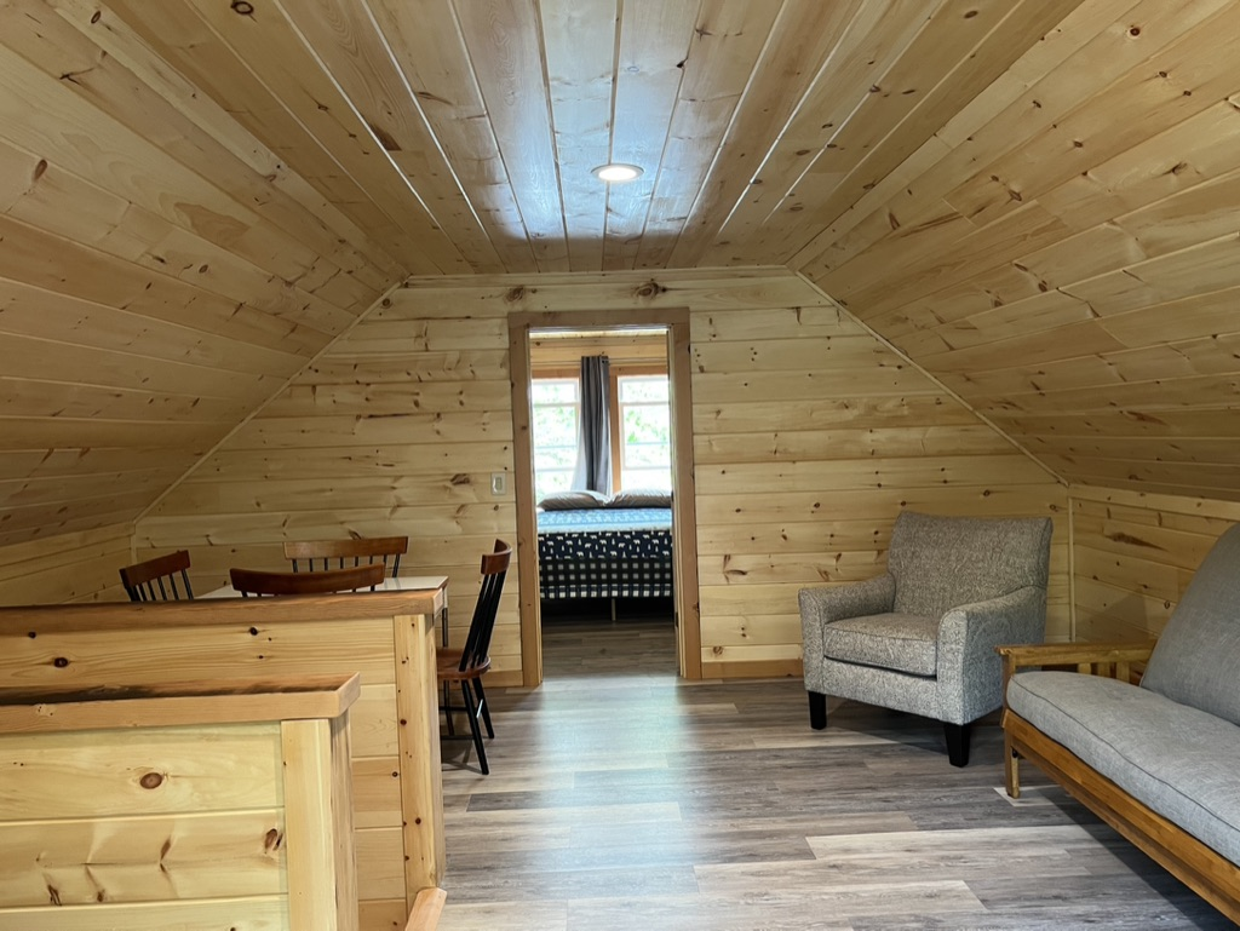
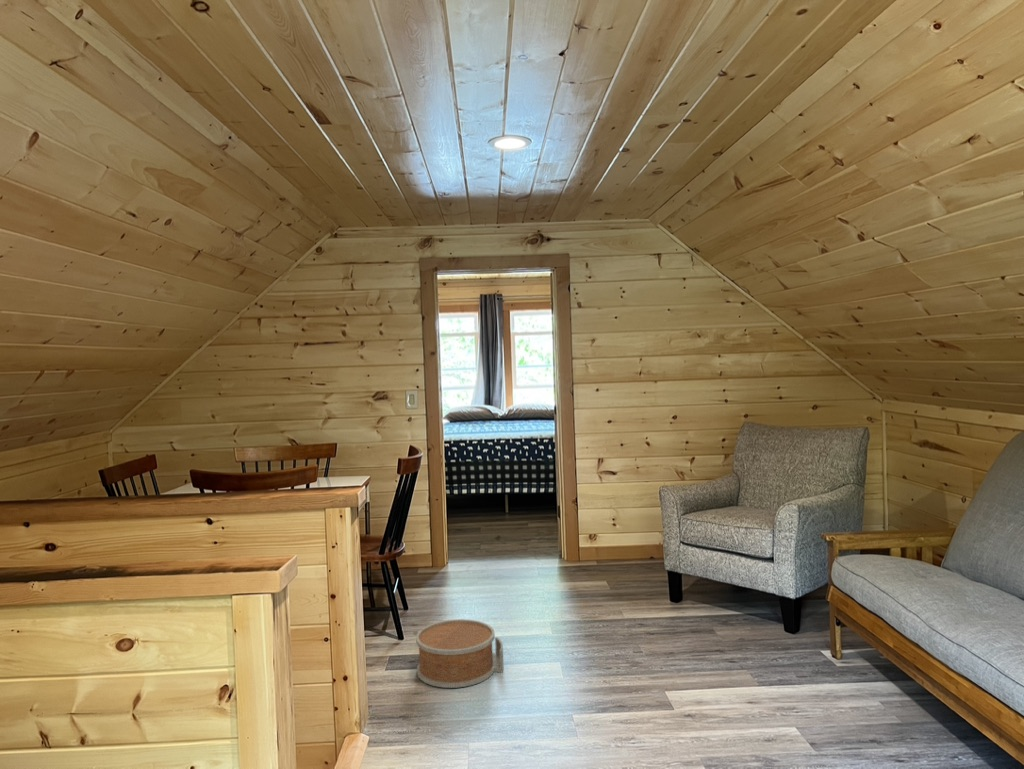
+ basket (457, 650)
